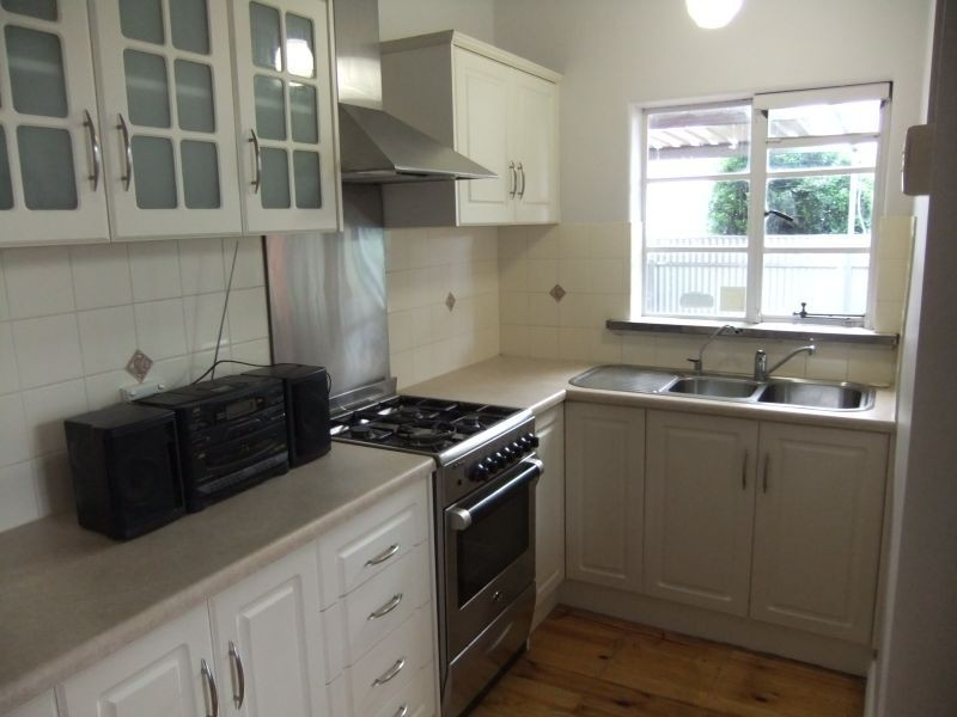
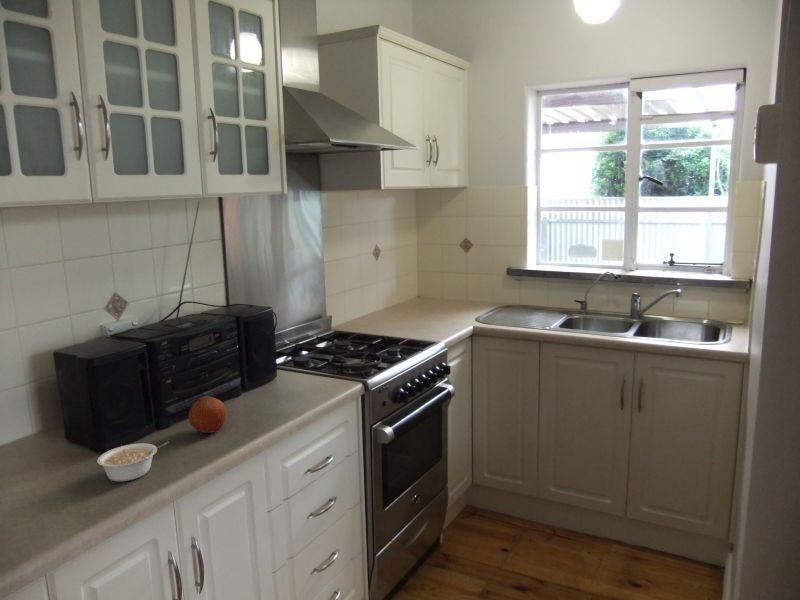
+ fruit (208, 414)
+ legume (130, 460)
